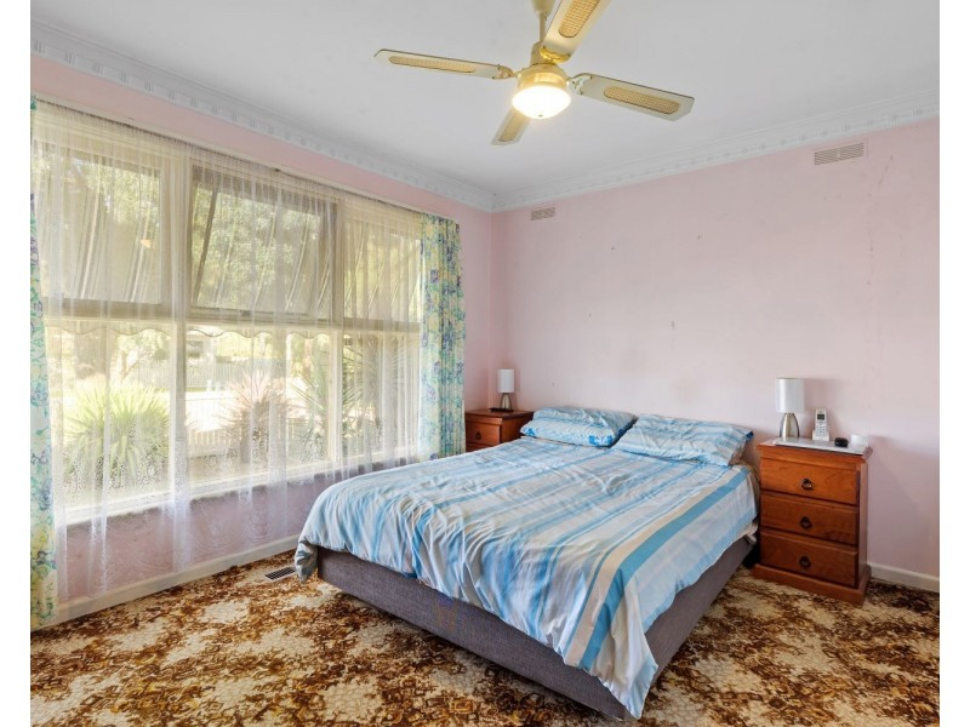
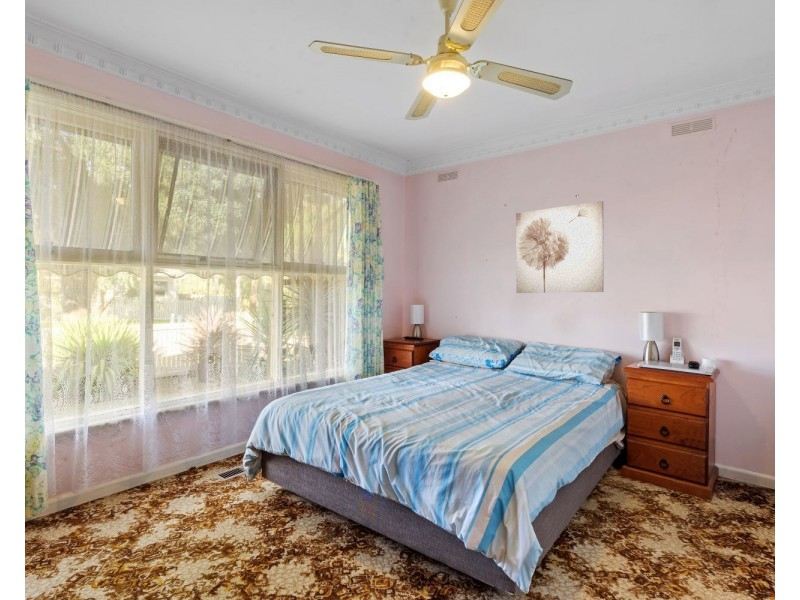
+ wall art (557, 250)
